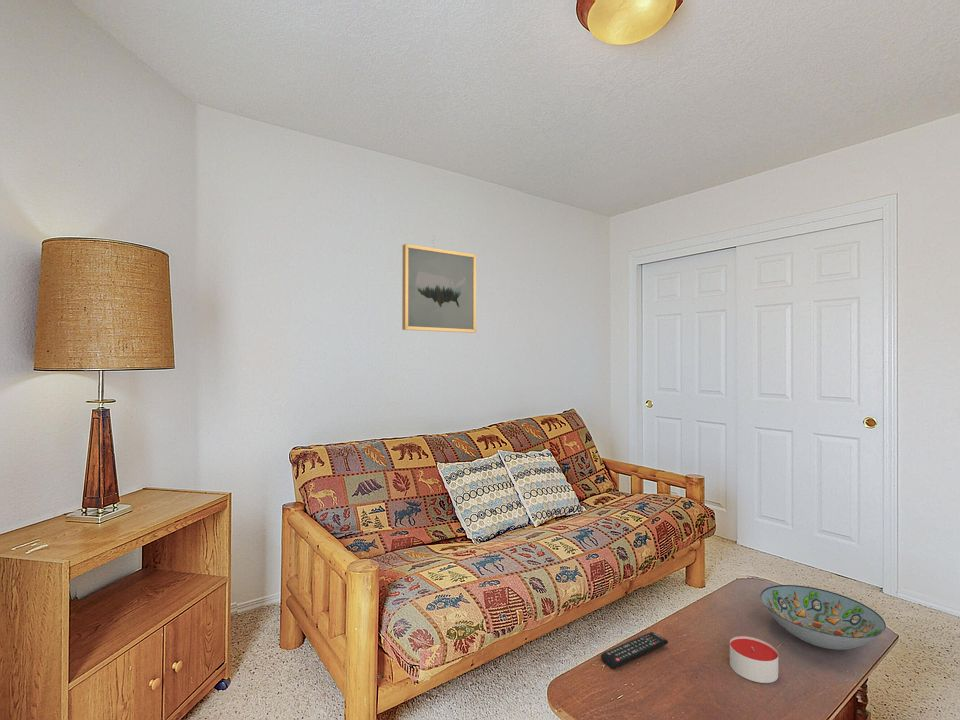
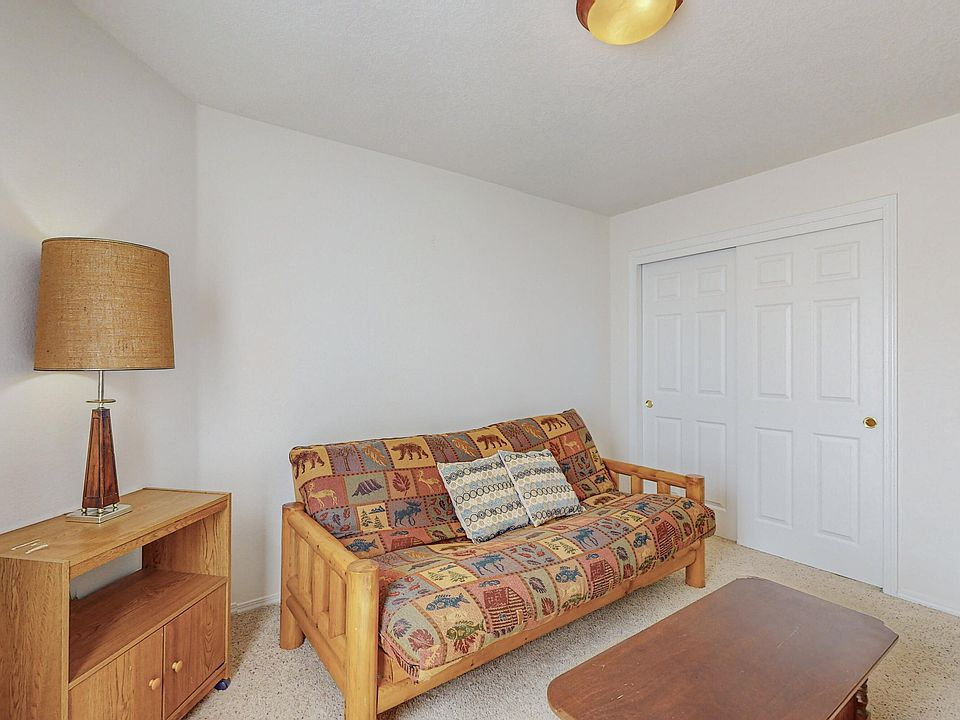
- remote control (635, 649)
- wall art (440, 290)
- decorative bowl (819, 624)
- candle (753, 658)
